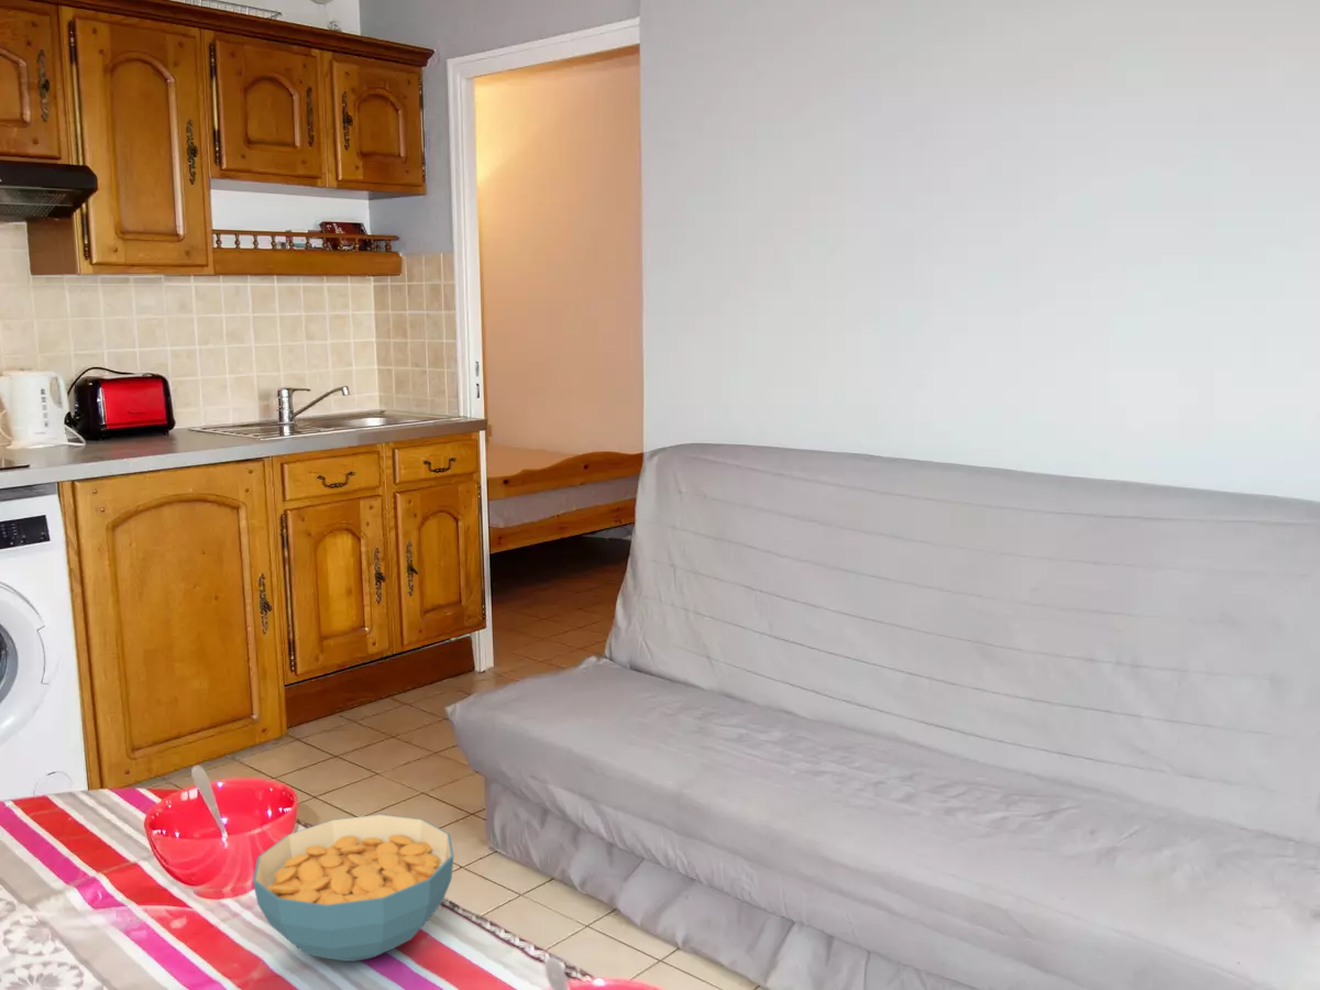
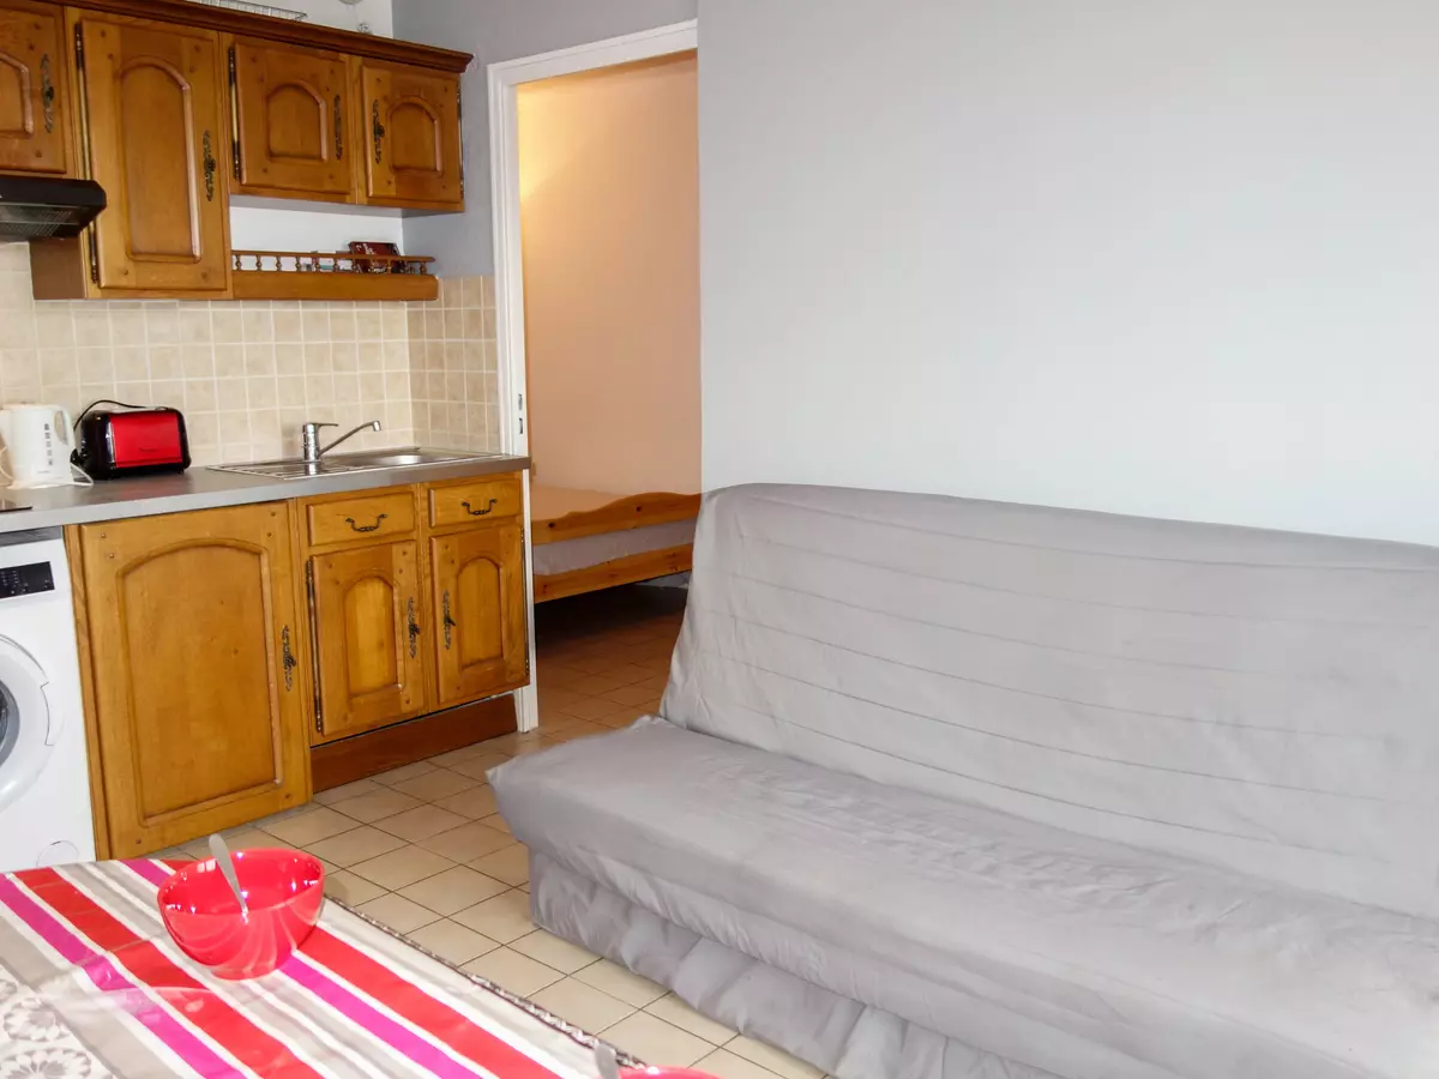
- cereal bowl (358, 901)
